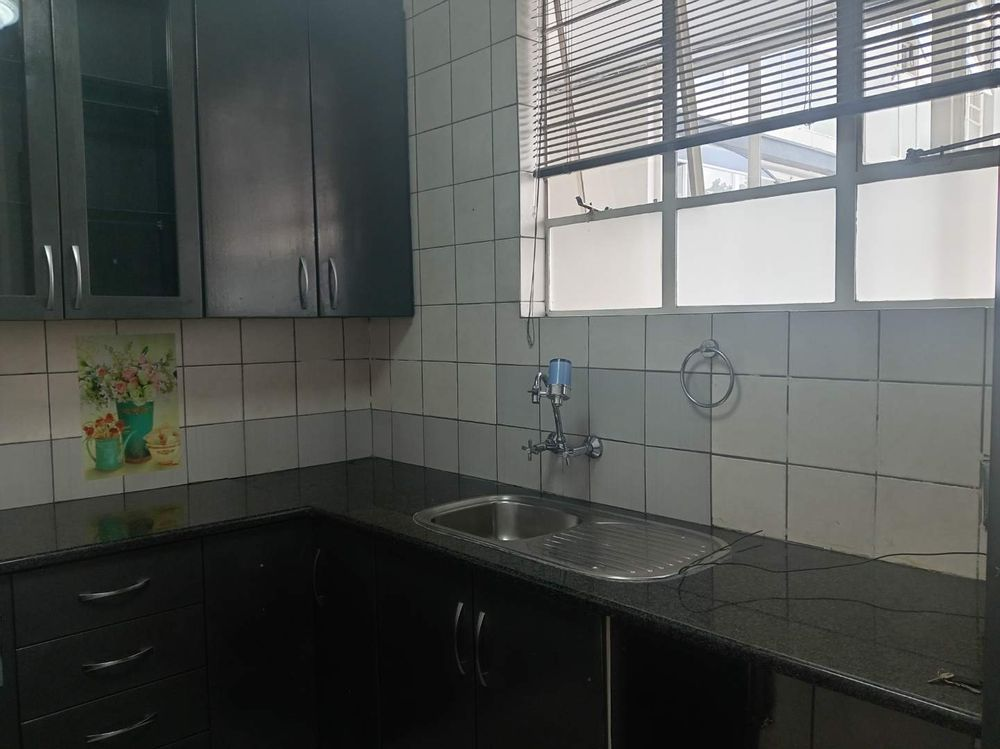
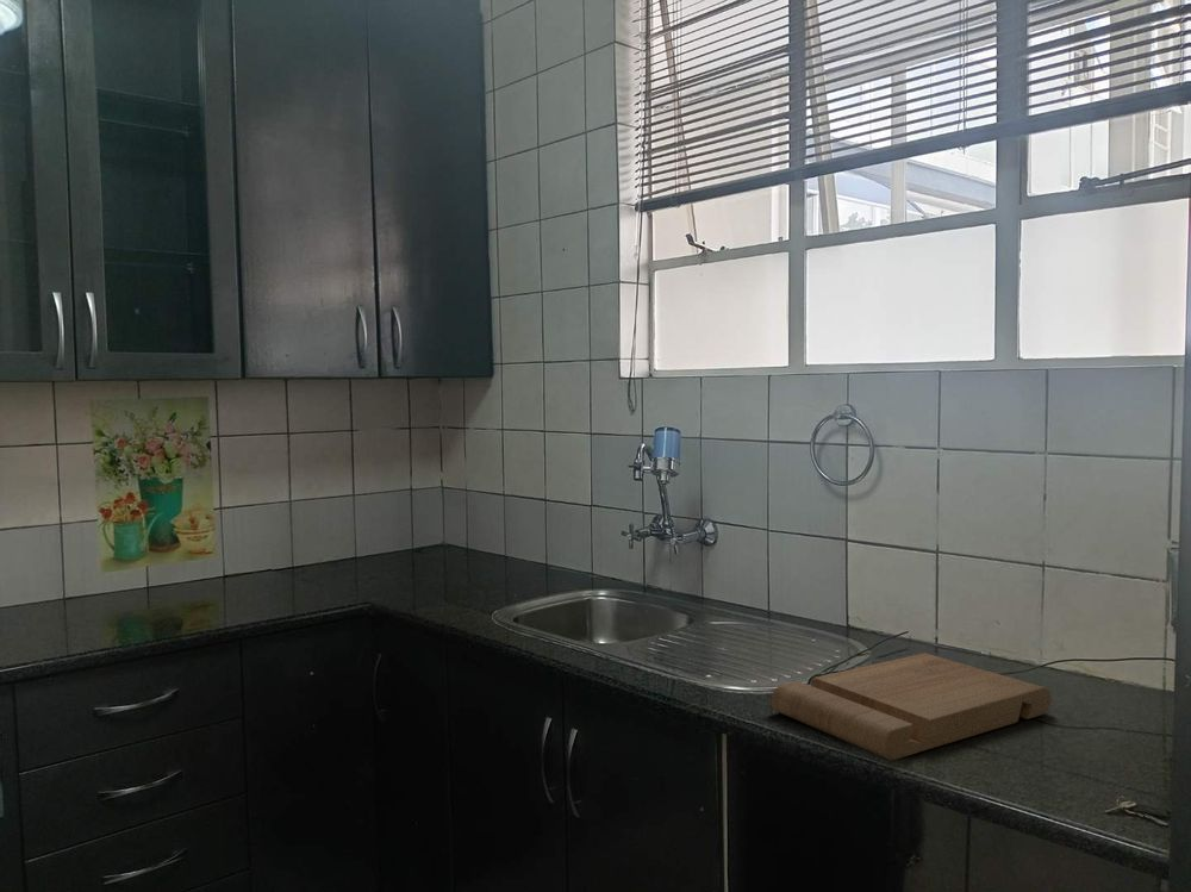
+ cutting board (910, 699)
